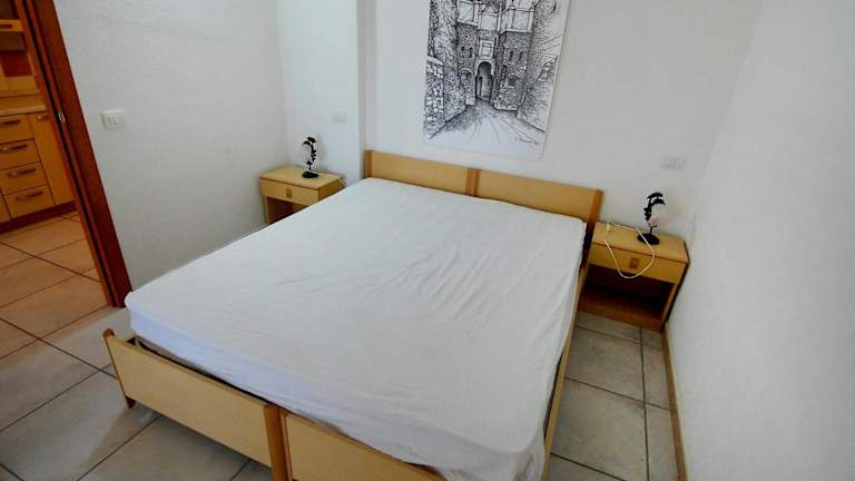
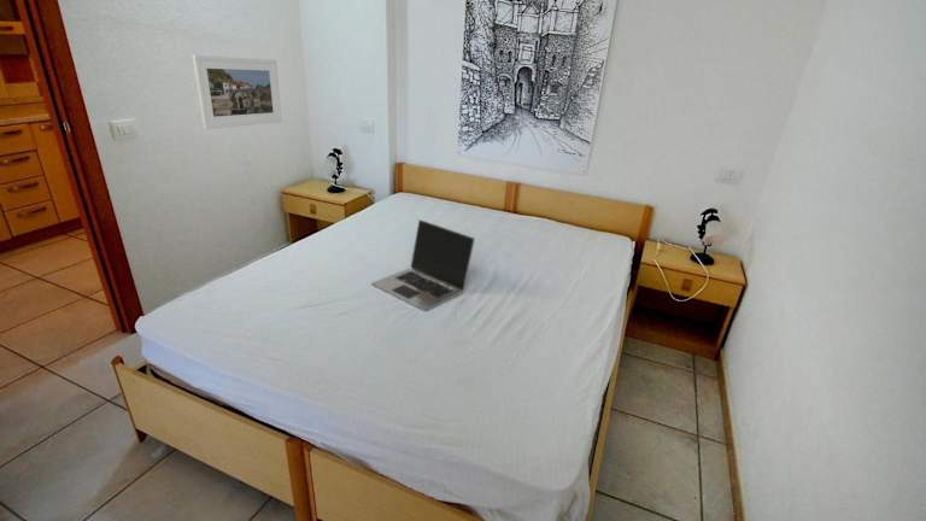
+ laptop (422, 260)
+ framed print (241, 92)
